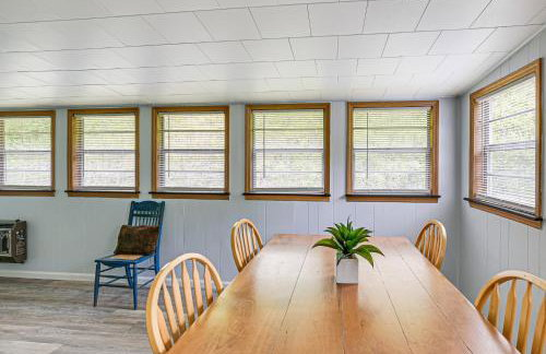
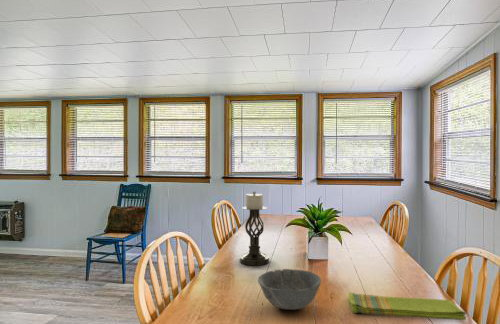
+ dish towel (402, 303)
+ candle holder (255, 225)
+ bowl (289, 291)
